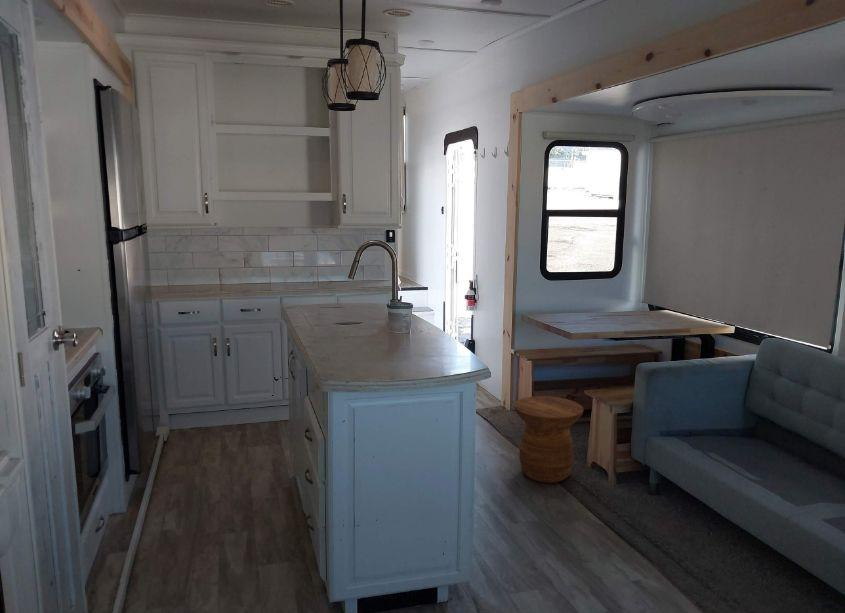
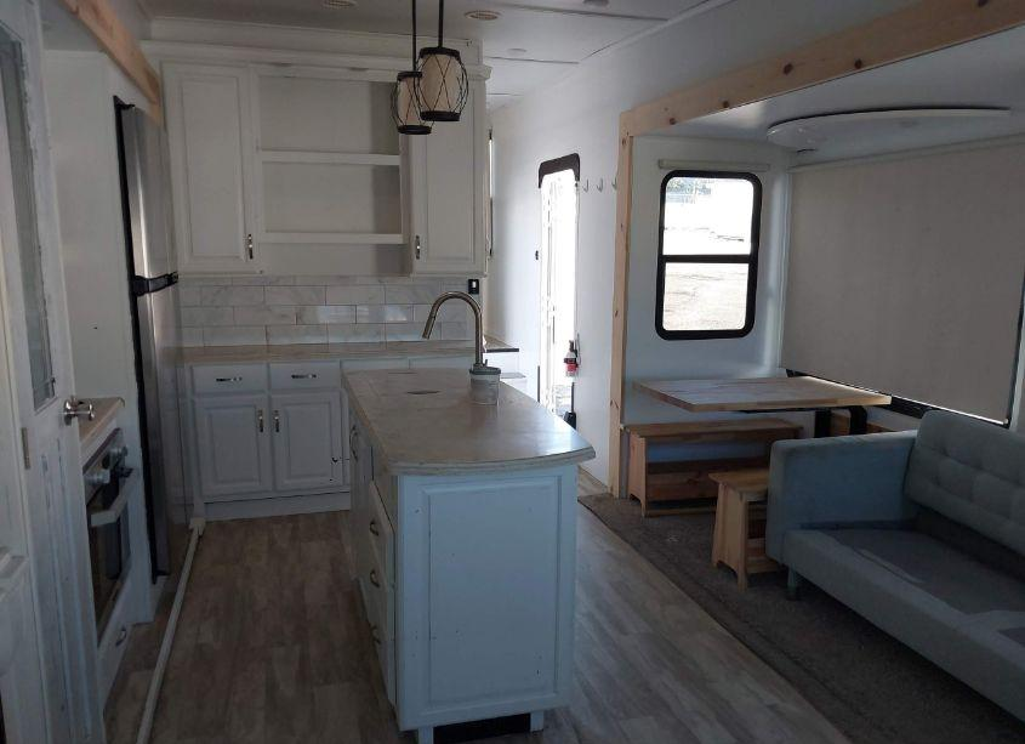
- side table (546, 440)
